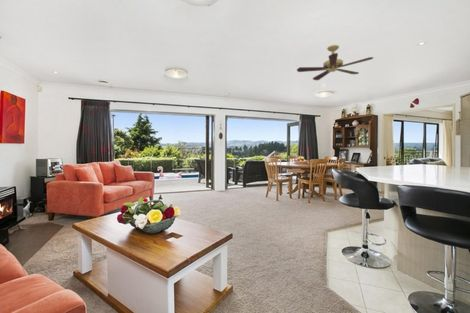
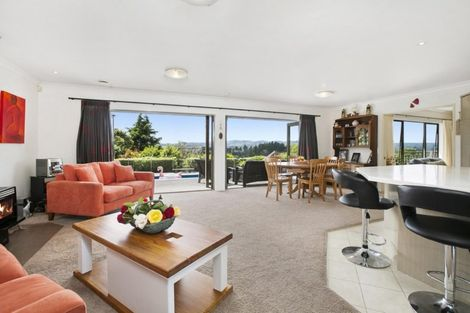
- ceiling fan (332, 58)
